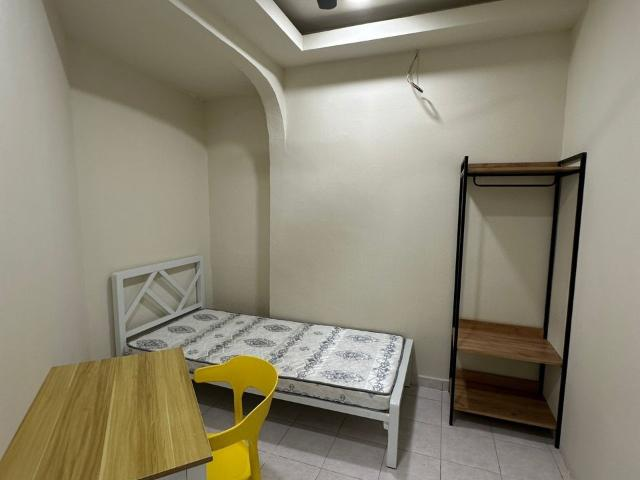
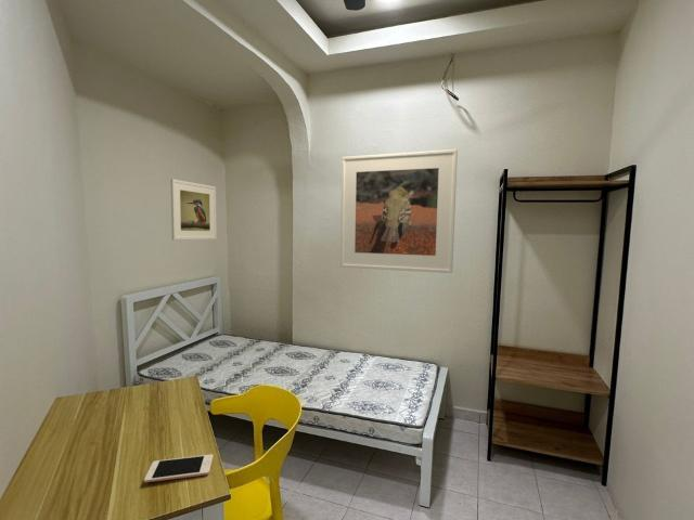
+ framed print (195, 211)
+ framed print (395, 212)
+ cell phone (180, 467)
